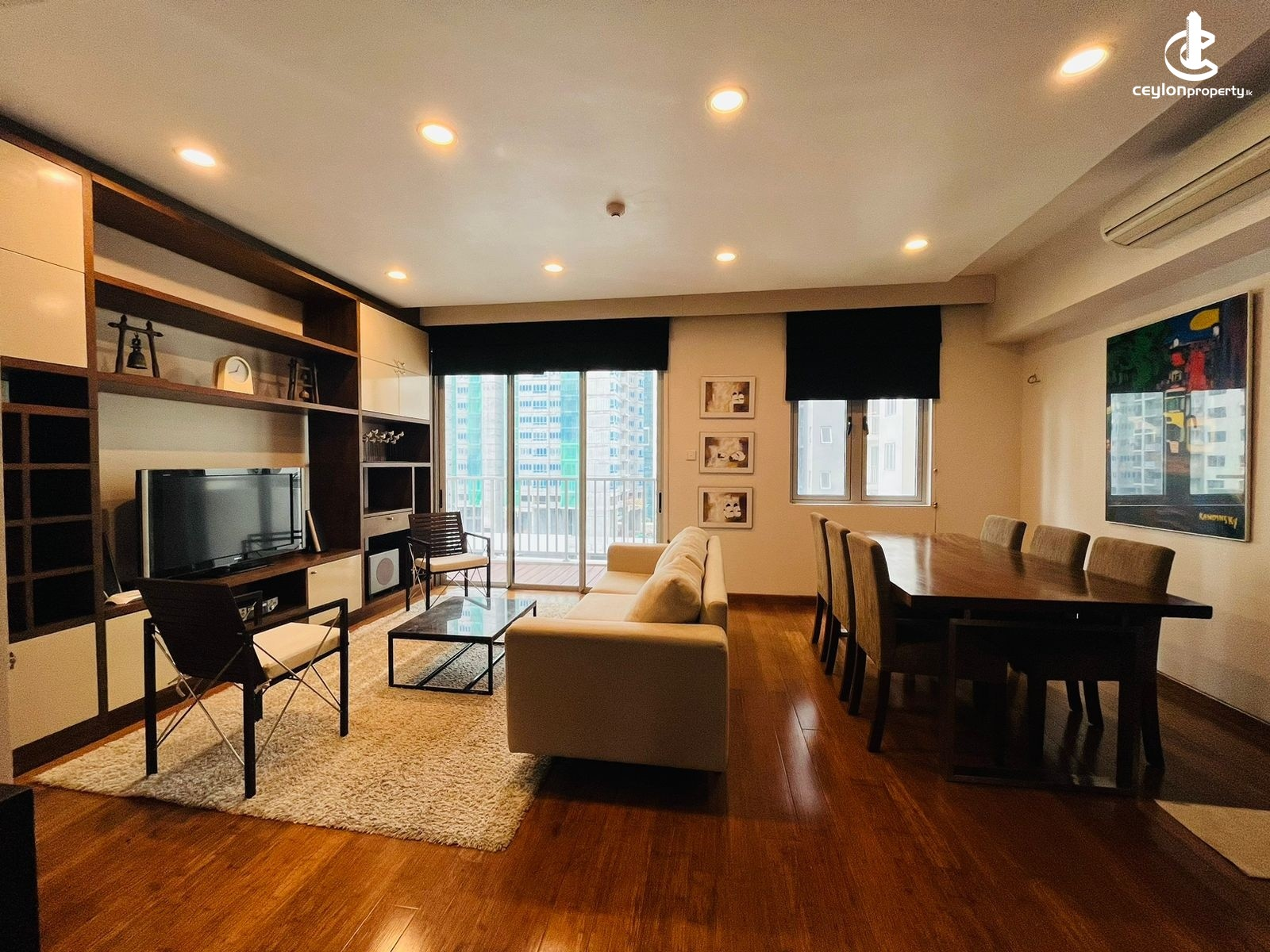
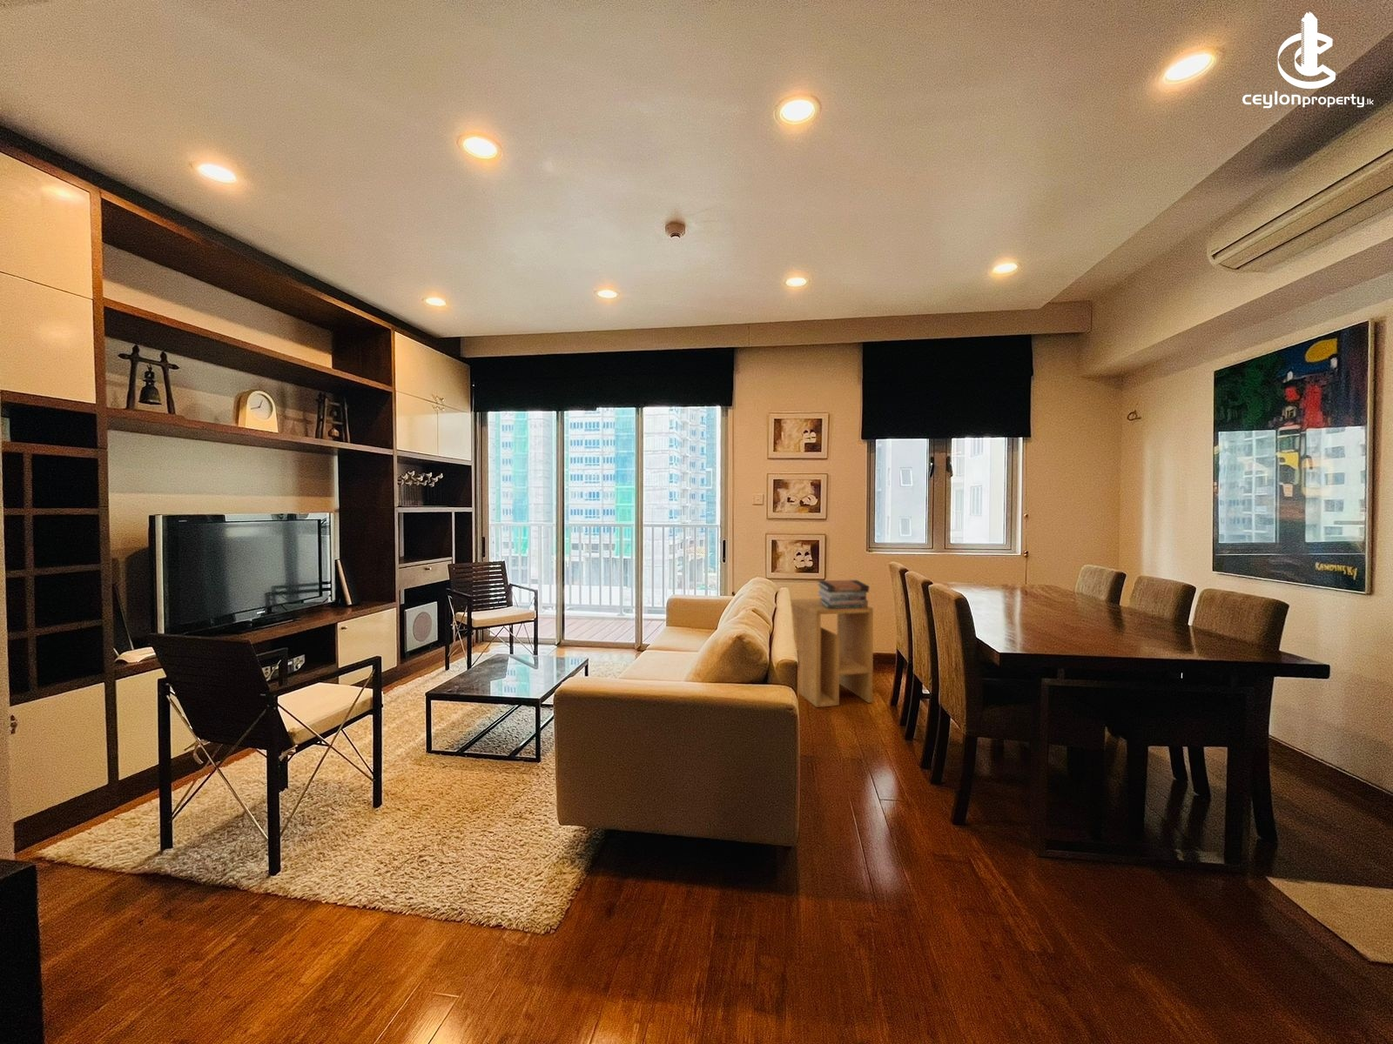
+ side table (829, 648)
+ book stack (842, 595)
